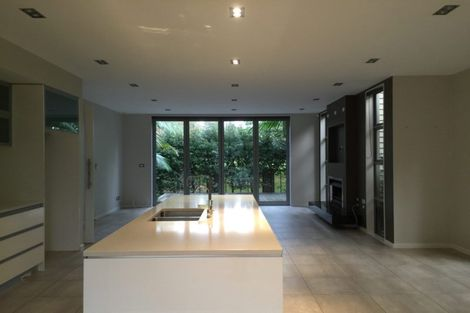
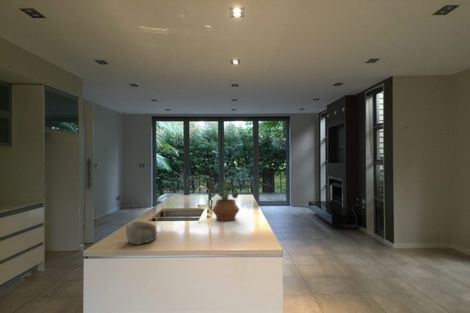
+ decorative bowl (140, 231)
+ potted plant (223, 200)
